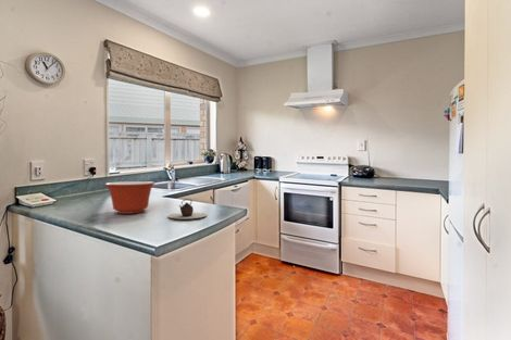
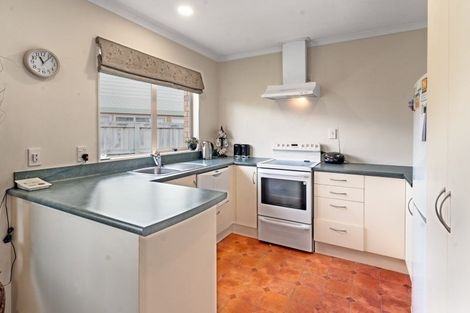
- teapot (187, 206)
- mixing bowl (130, 197)
